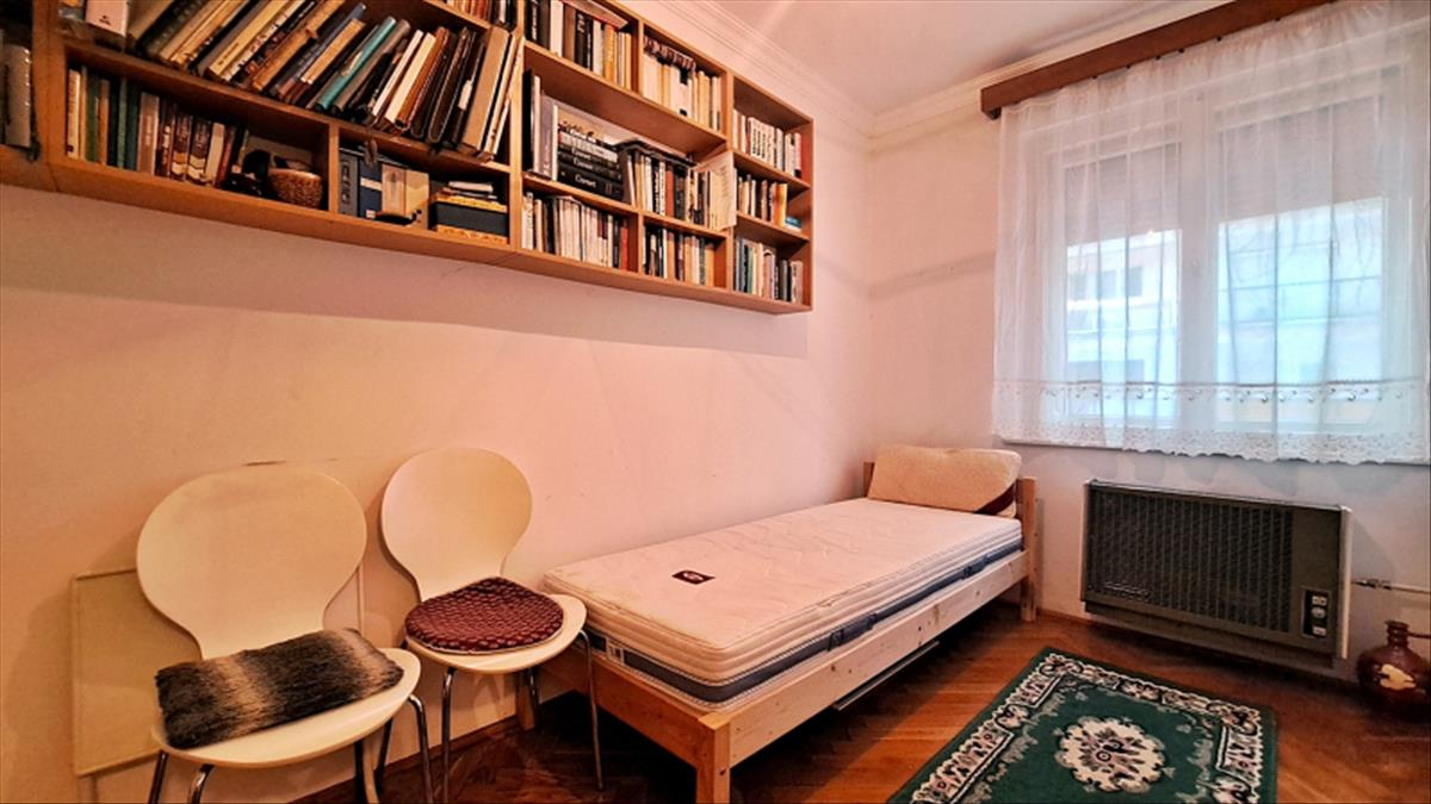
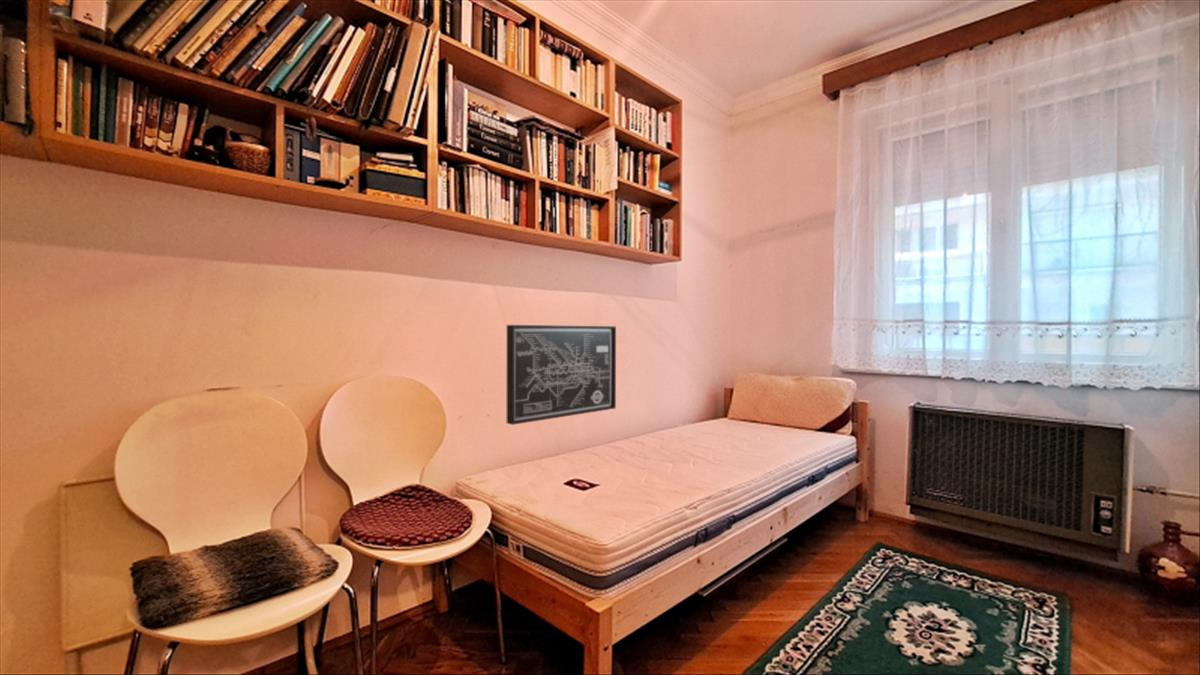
+ wall art (566, 370)
